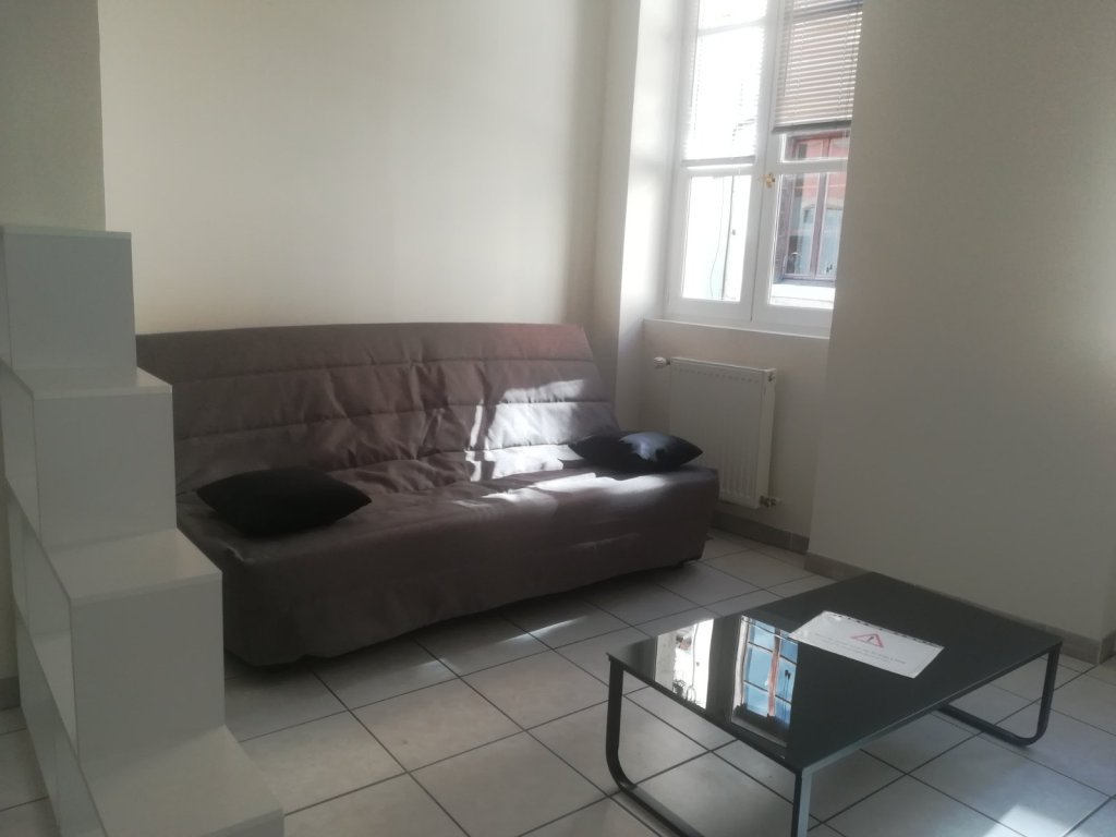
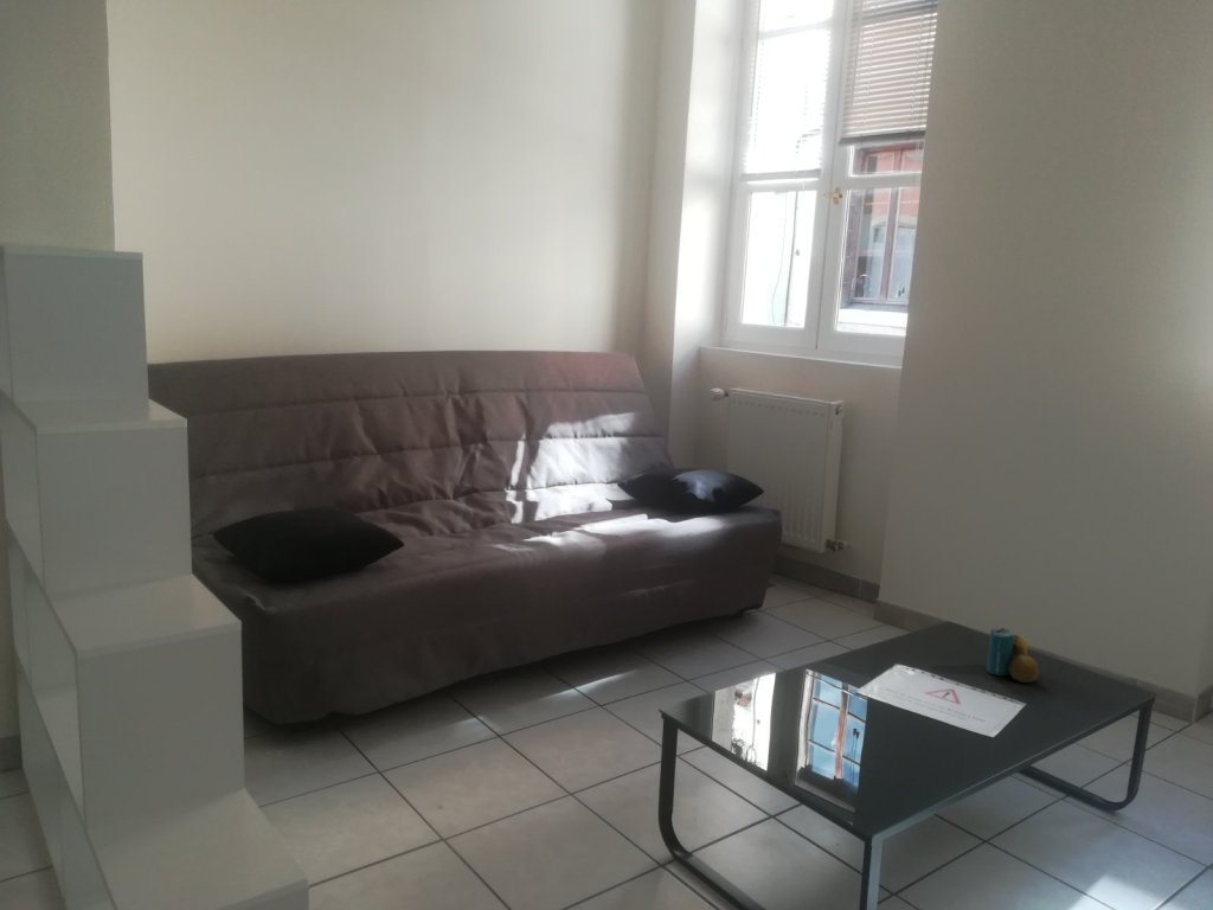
+ candle (1018, 652)
